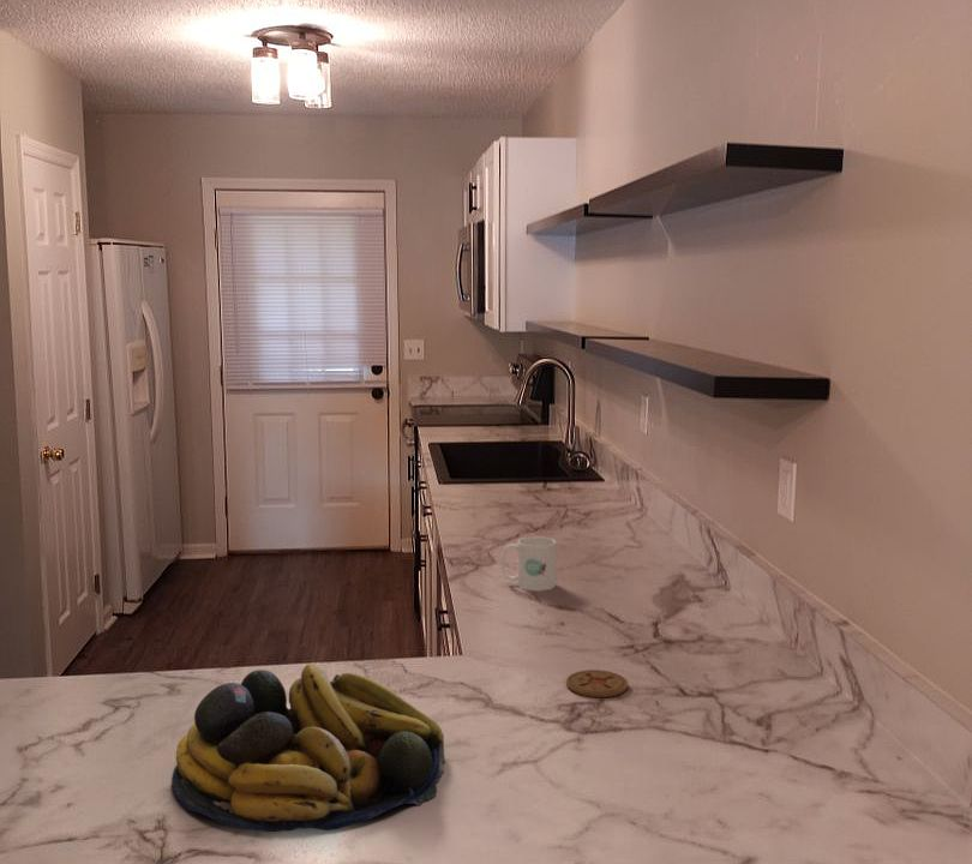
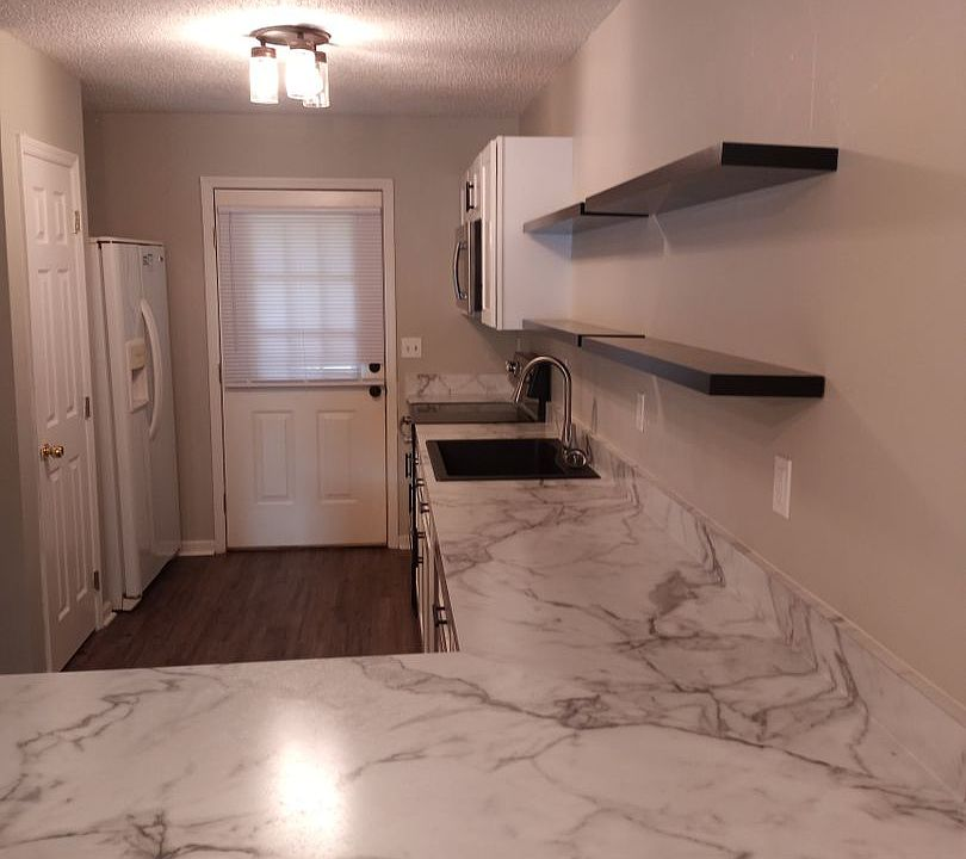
- coaster (596, 683)
- mug (528, 563)
- fruit bowl (308, 722)
